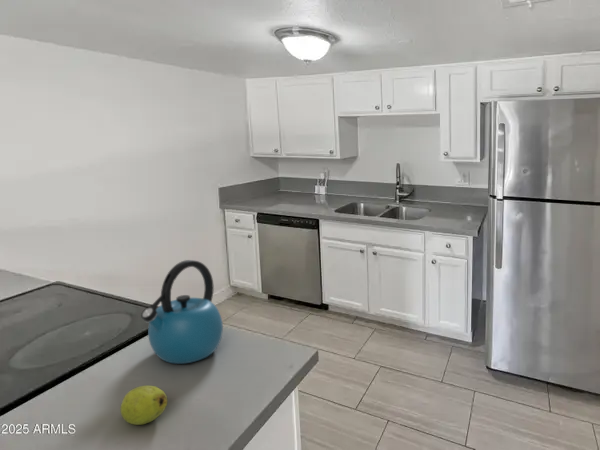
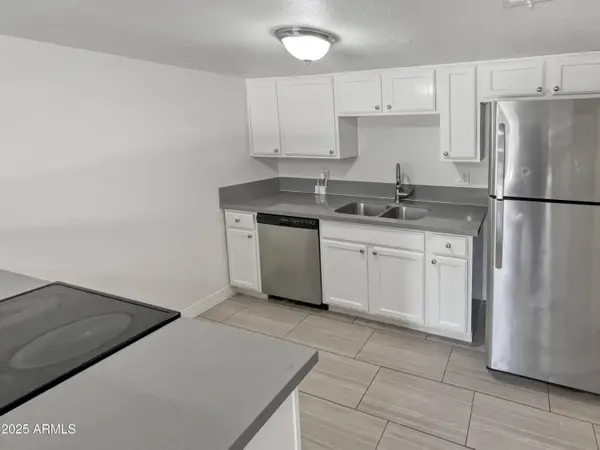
- kettle (181, 310)
- fruit (140, 401)
